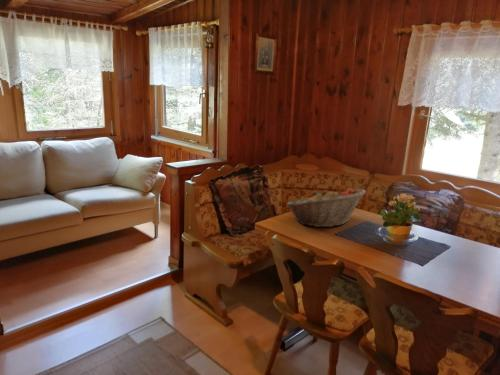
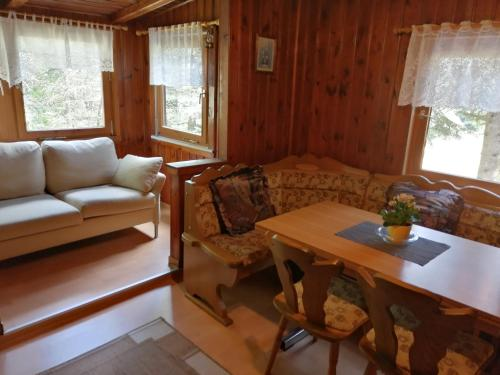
- fruit basket (326, 203)
